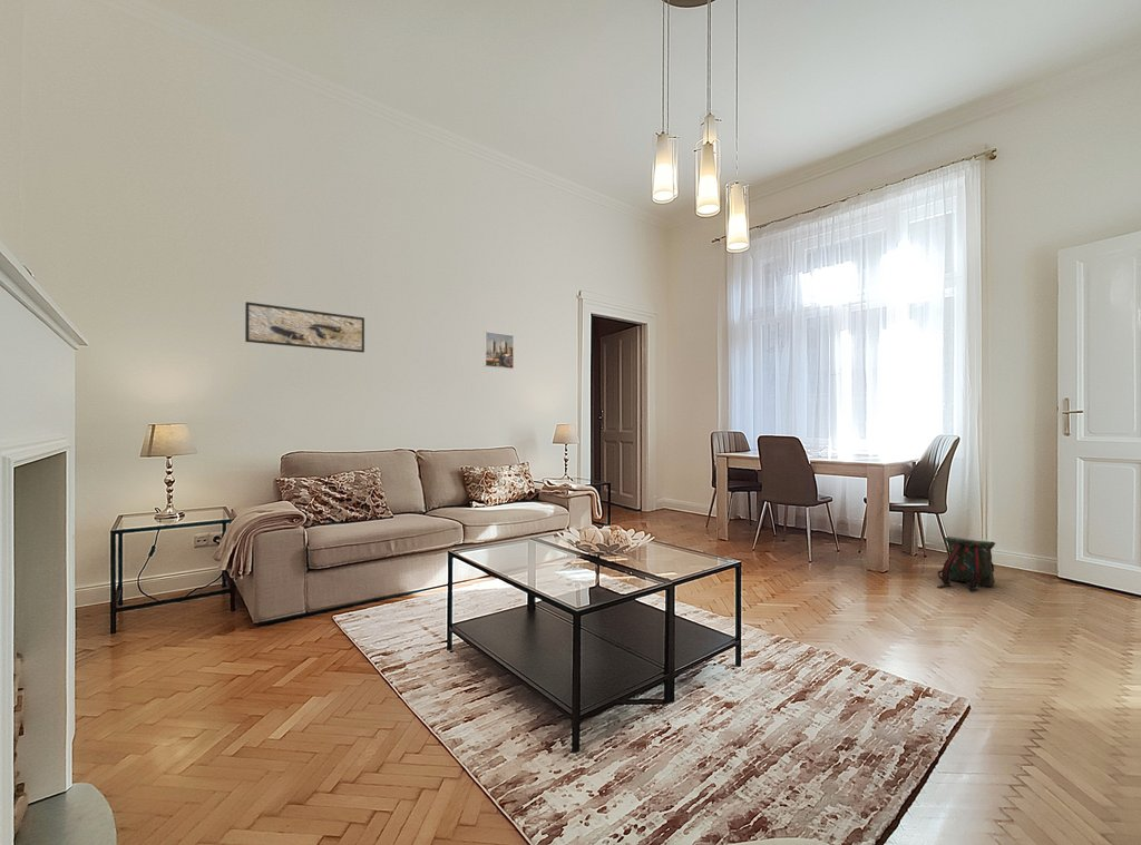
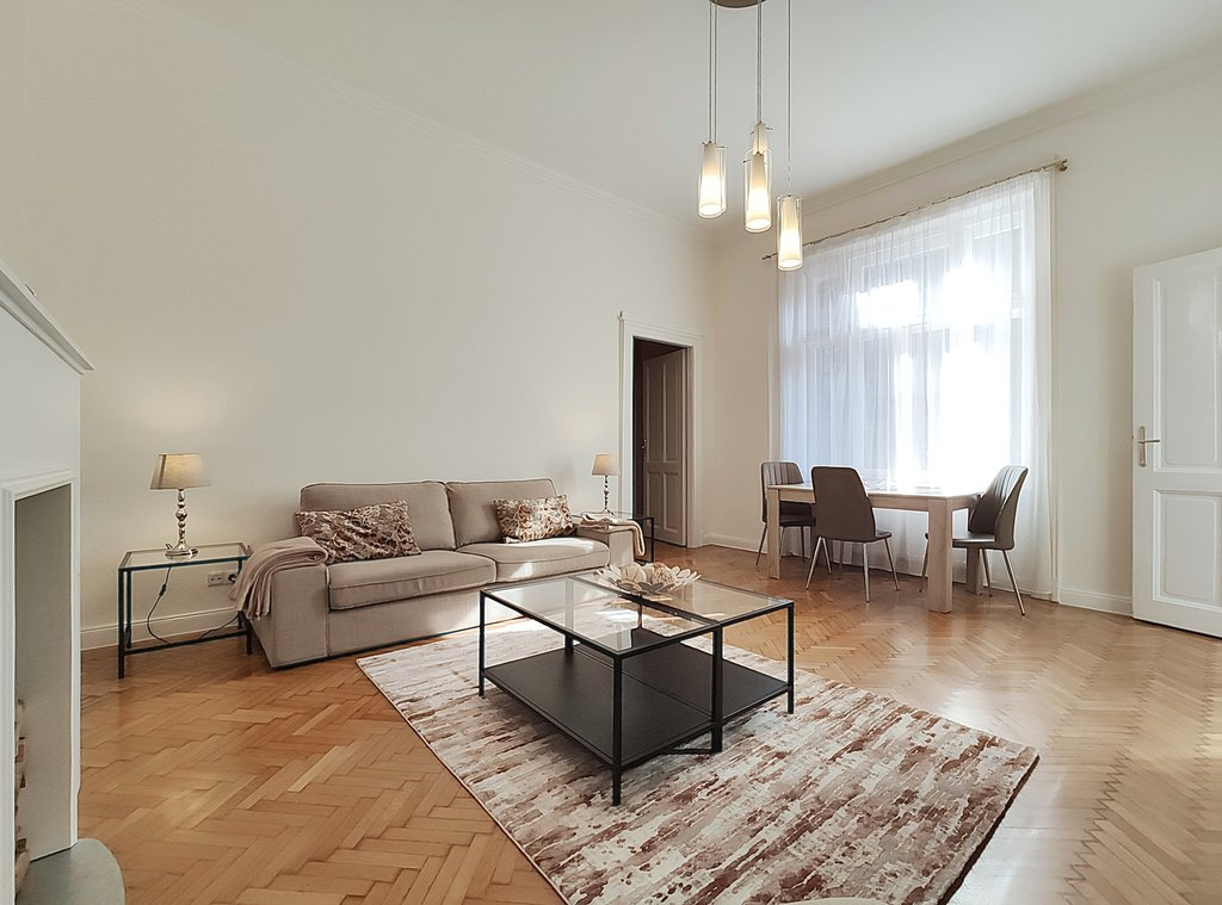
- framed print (498, 350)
- backpack (964, 561)
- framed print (309, 328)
